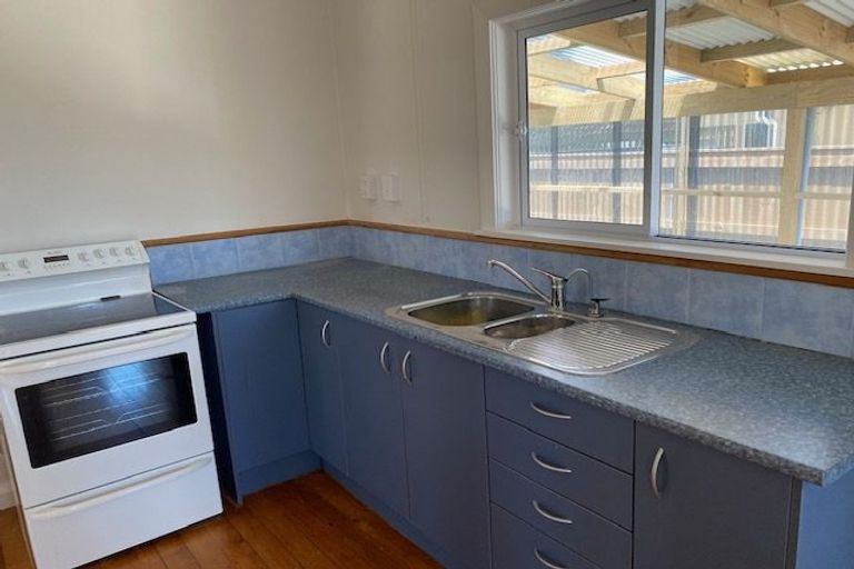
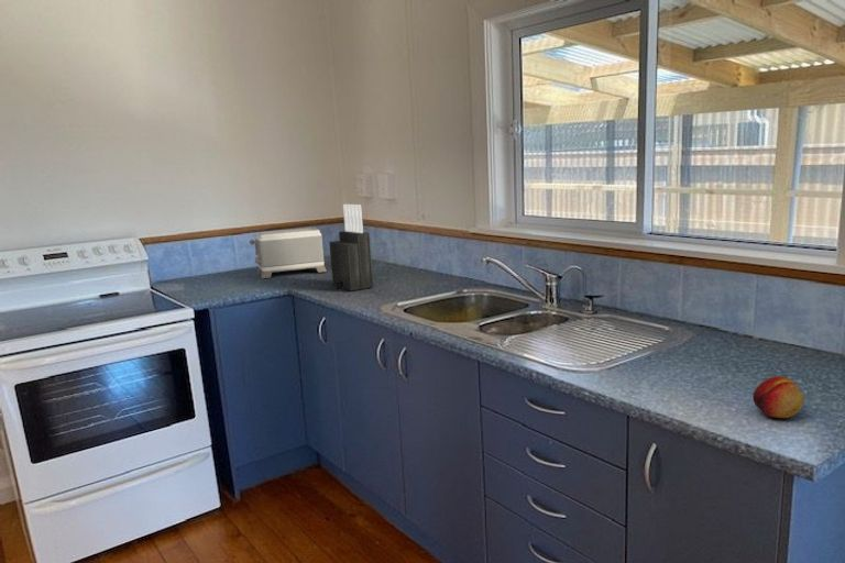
+ fruit (778, 396)
+ knife block (347, 246)
+ toaster (286, 252)
